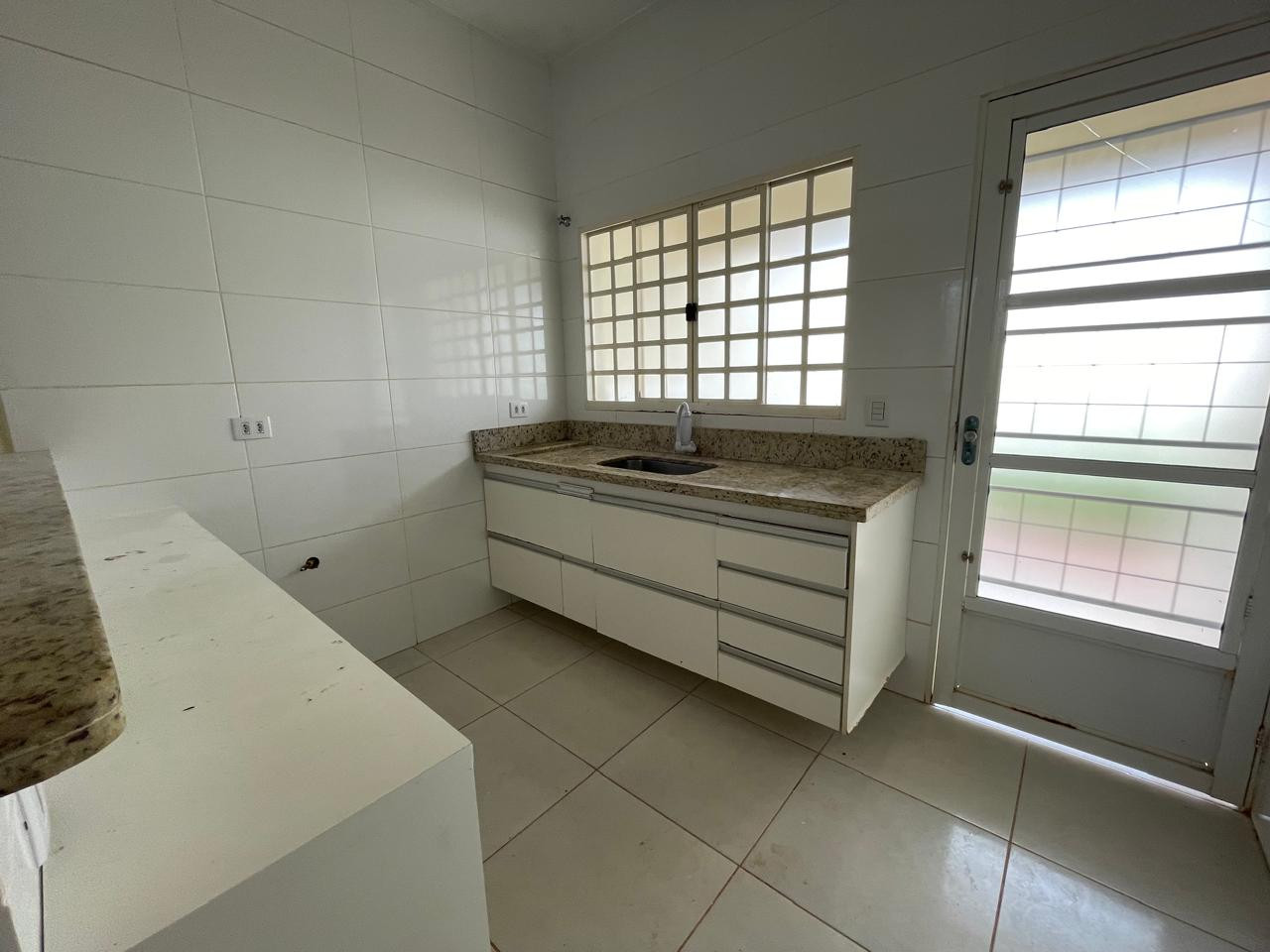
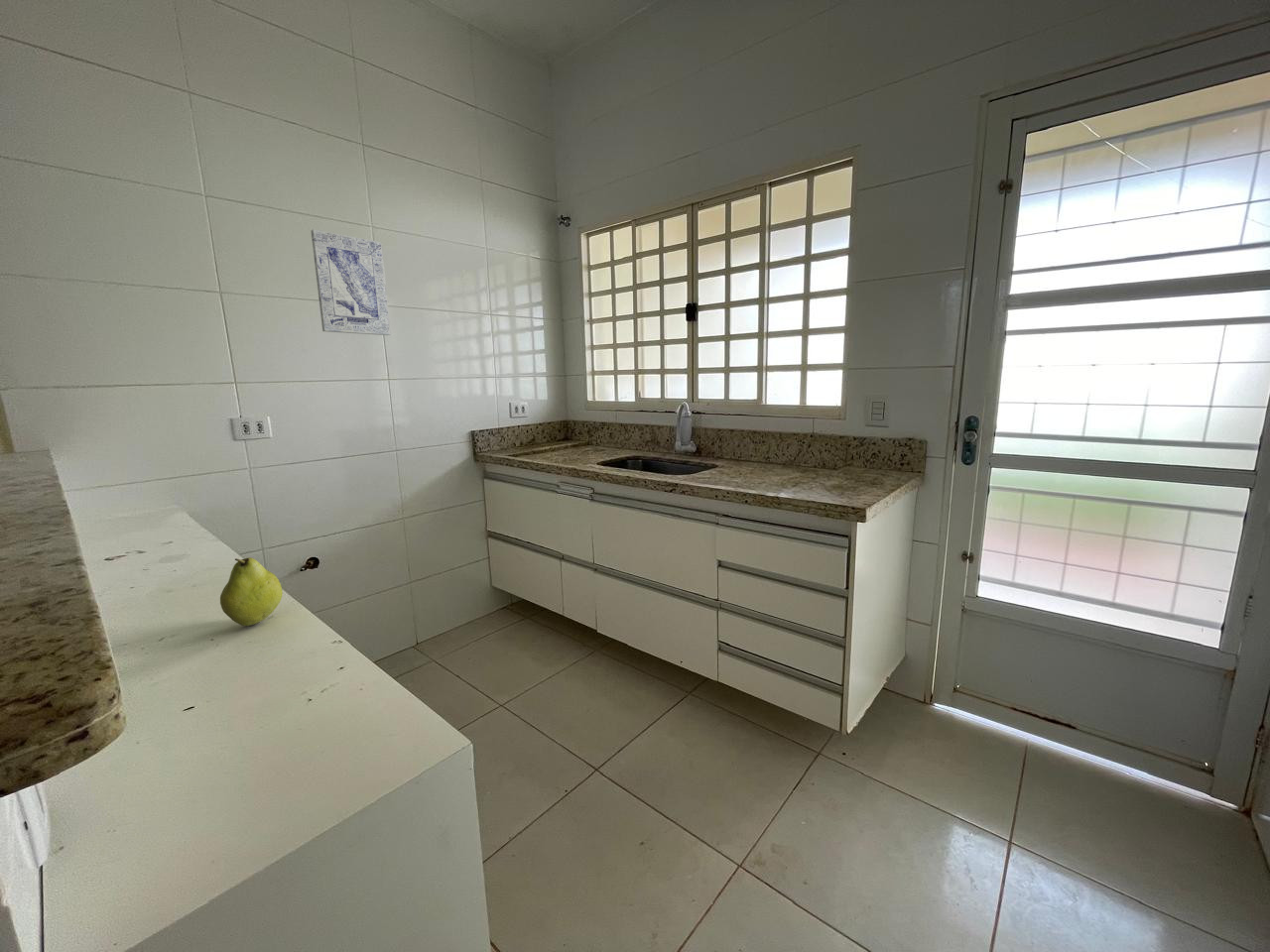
+ fruit (250, 588)
+ wall art (352, 286)
